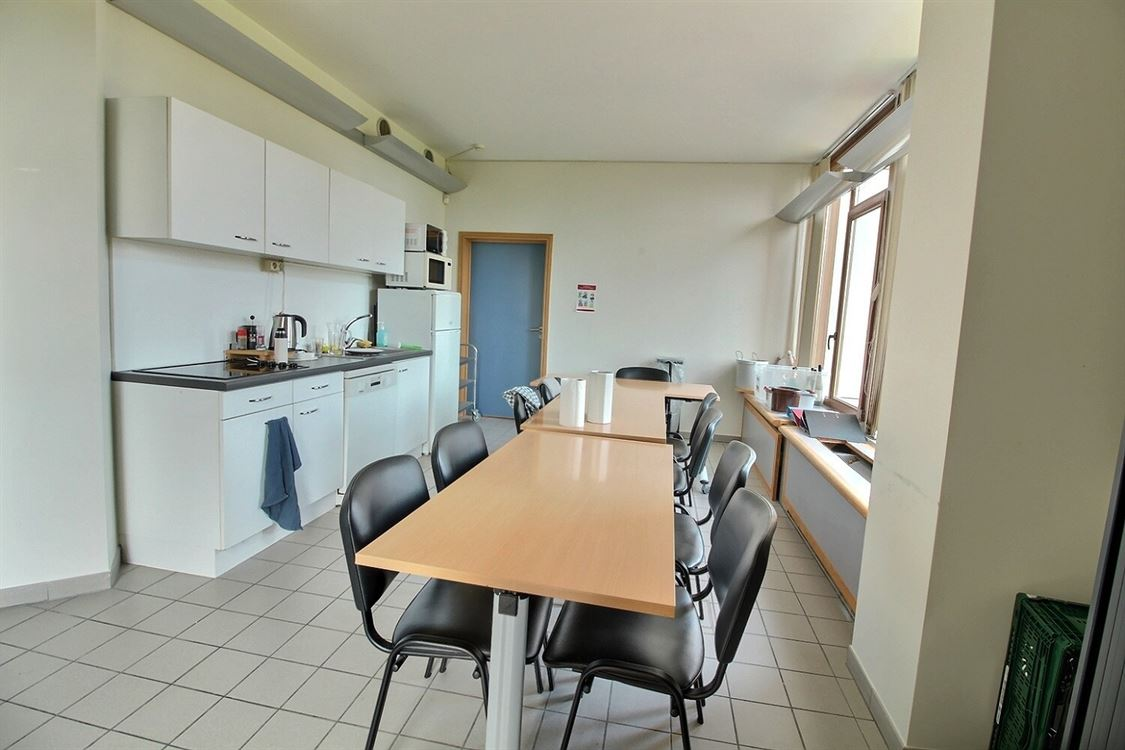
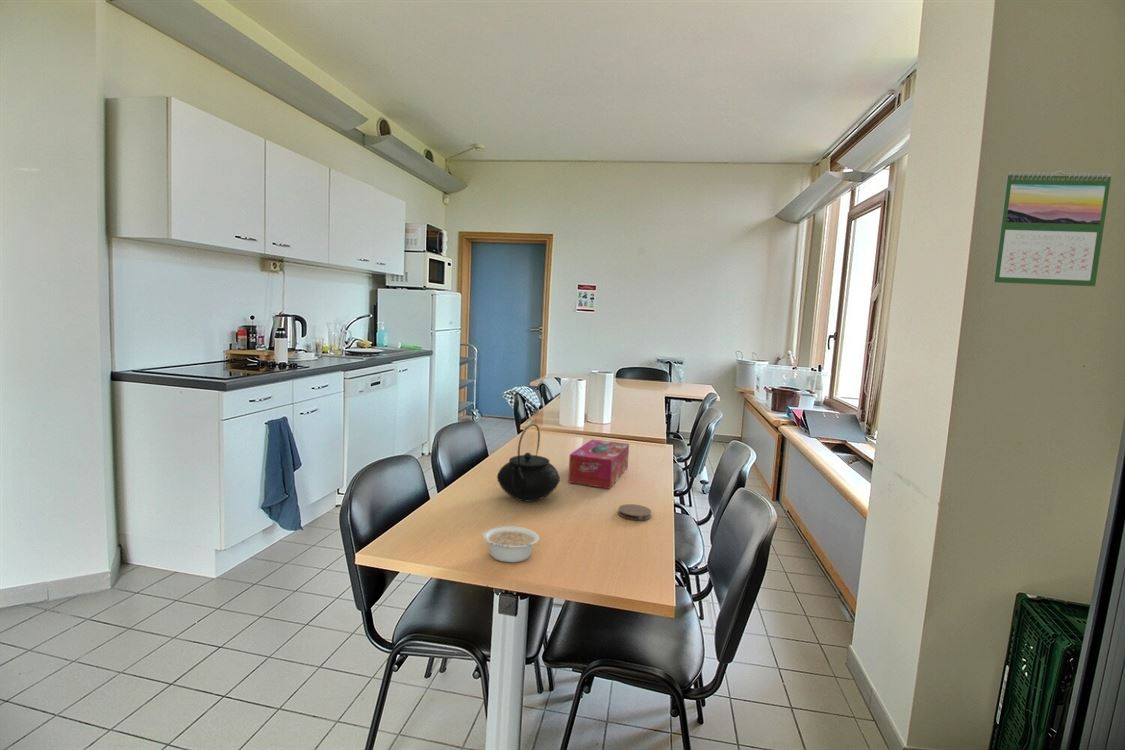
+ legume (512, 543)
+ teapot (528, 463)
+ coaster (634, 512)
+ tissue box (600, 461)
+ calendar (1050, 228)
